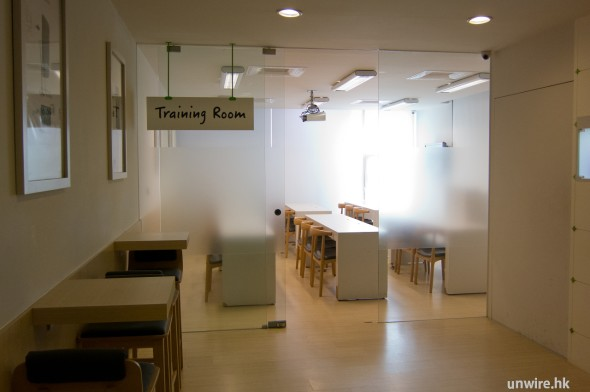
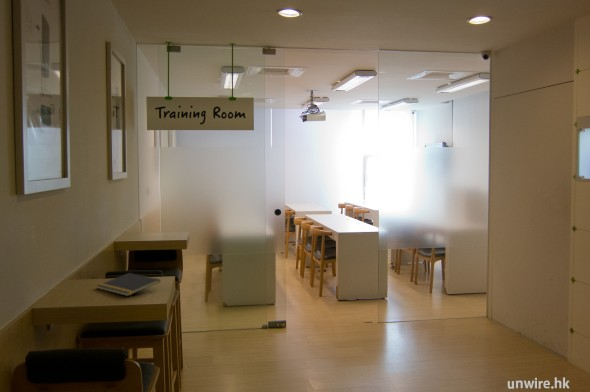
+ notepad (128, 283)
